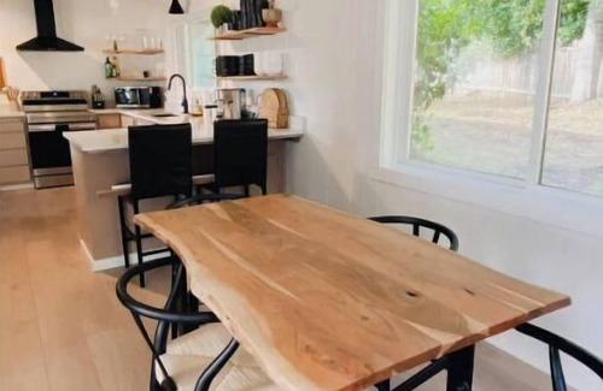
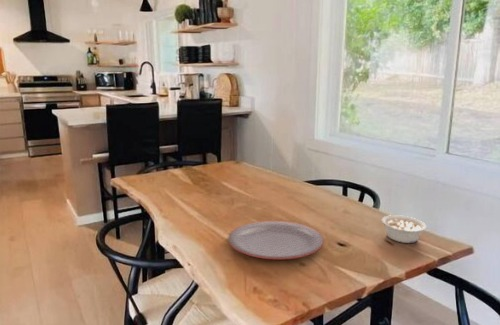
+ plate (275, 240)
+ legume (404, 229)
